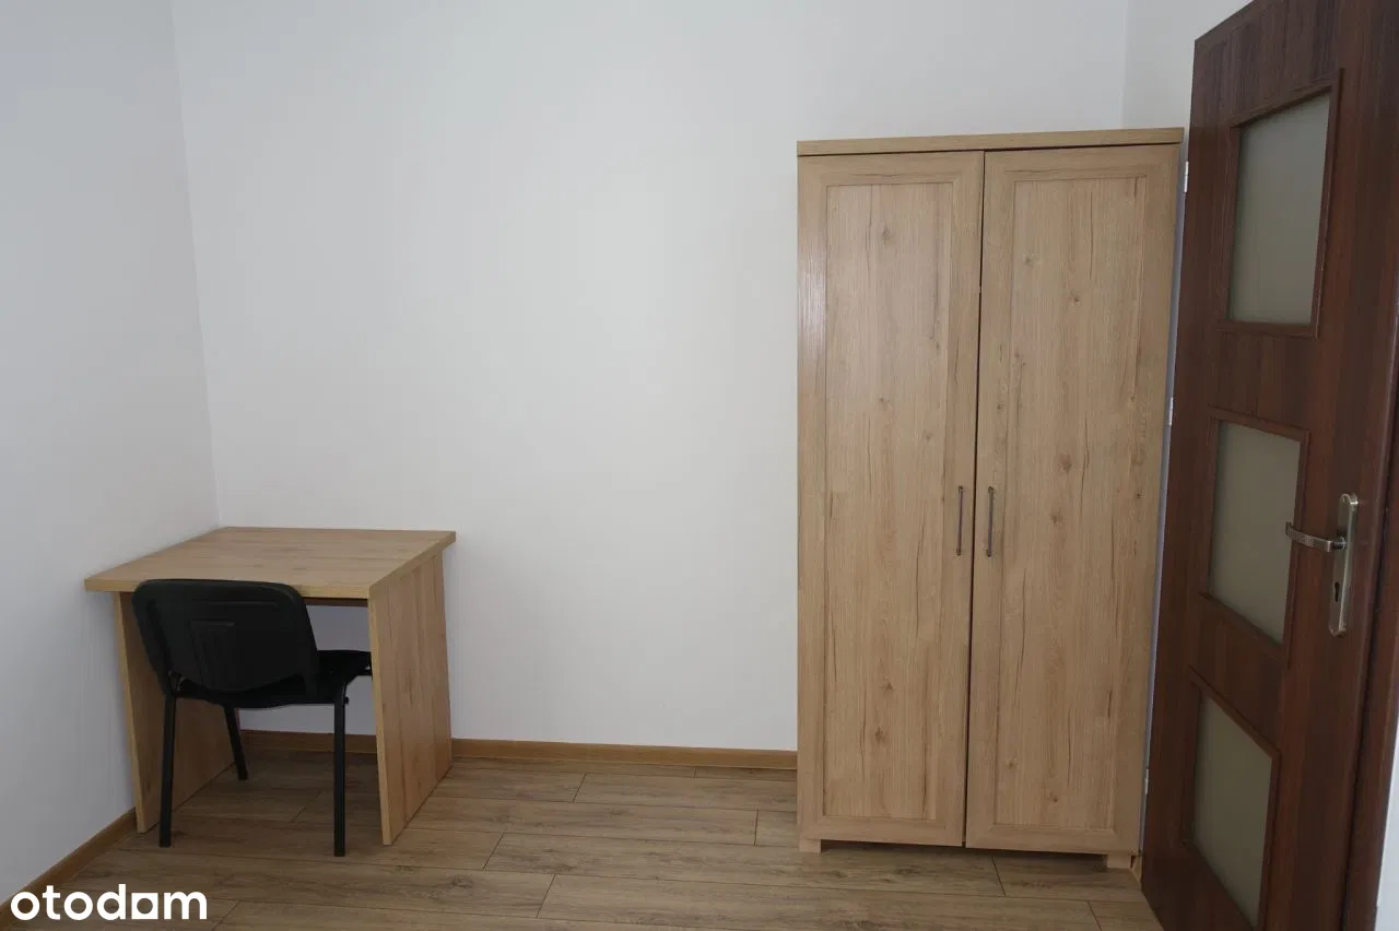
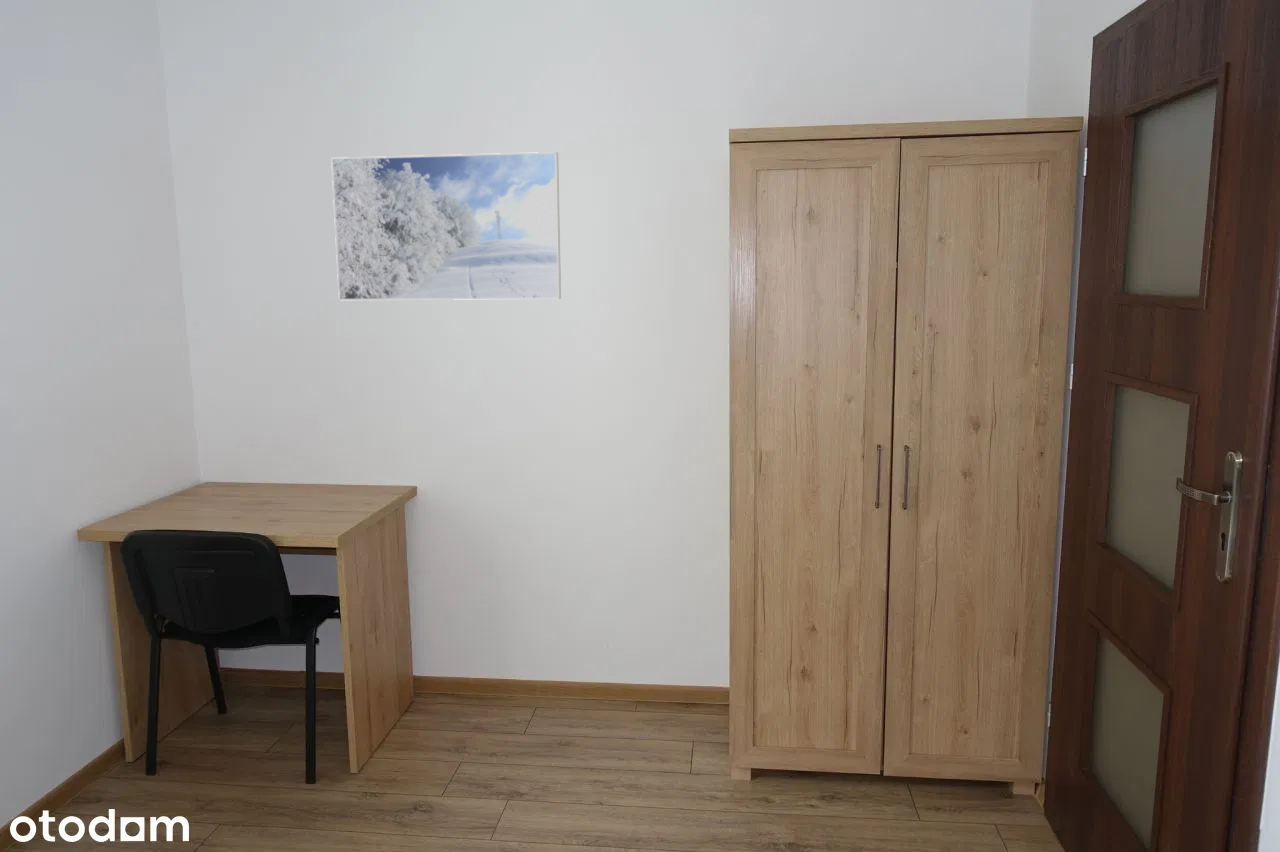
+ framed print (446, 228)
